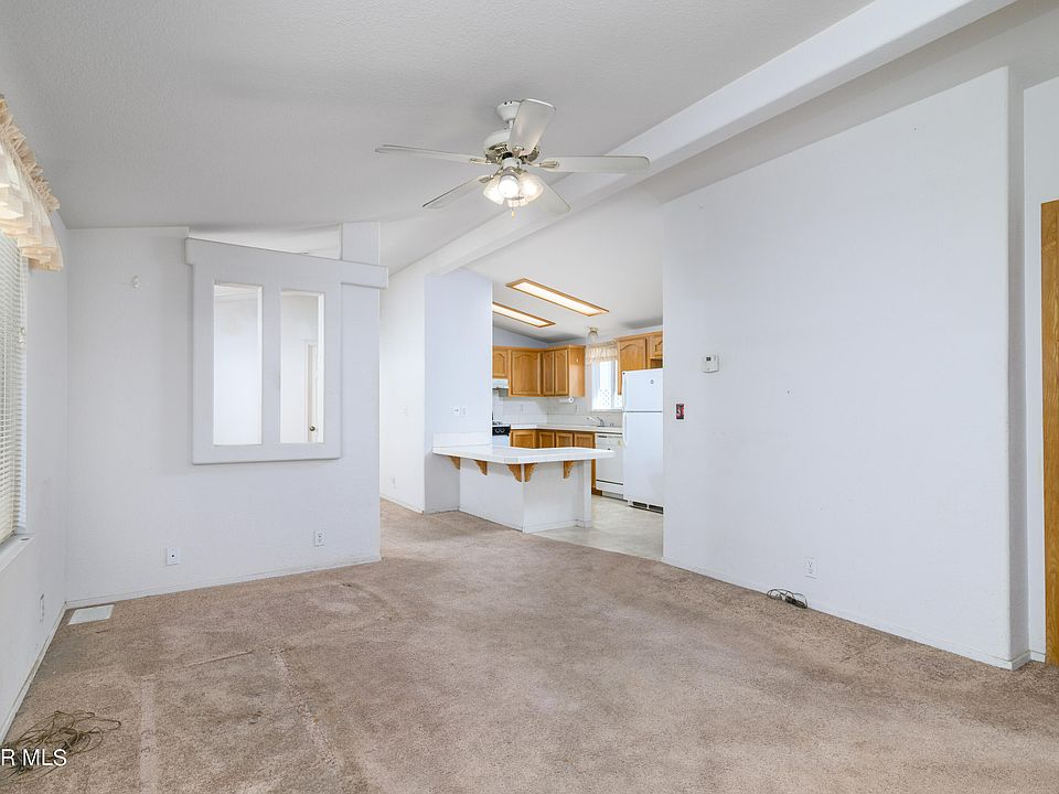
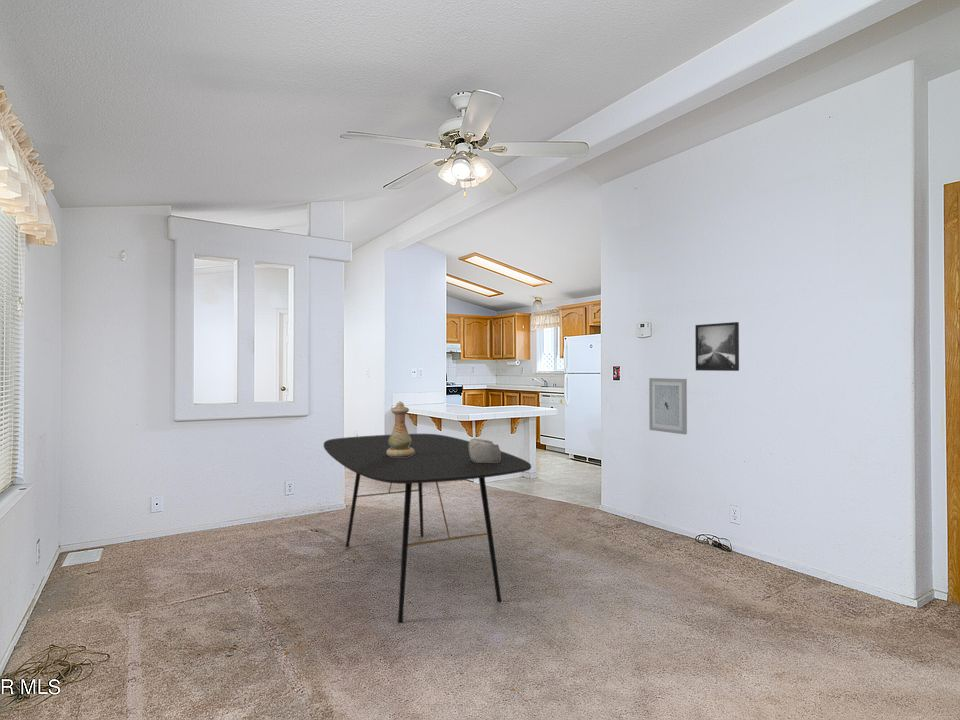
+ vase (400, 429)
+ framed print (716, 347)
+ dining table (409, 510)
+ wall art (667, 405)
+ decorative bowl (484, 451)
